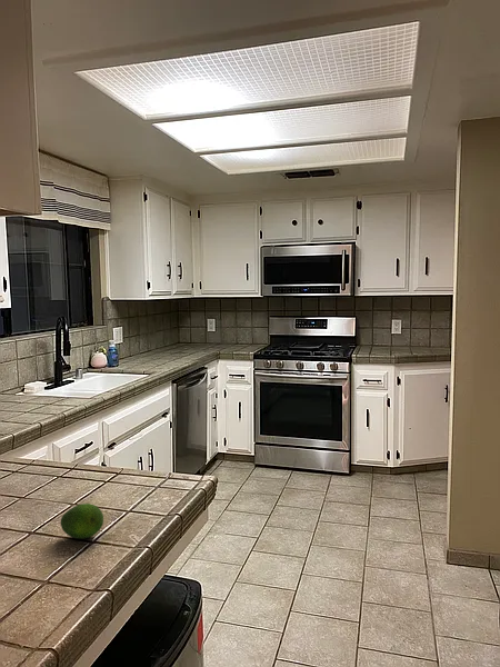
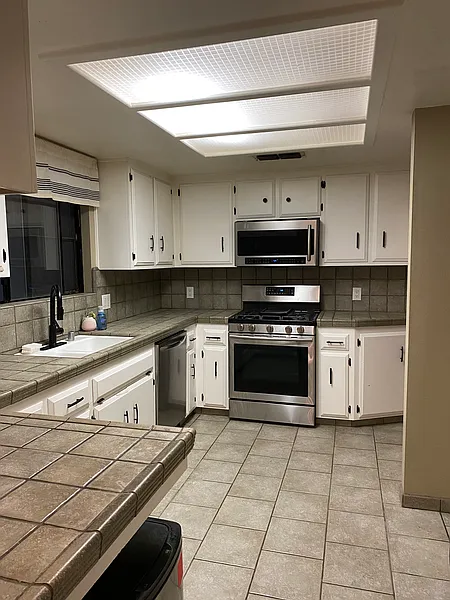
- fruit (81, 520)
